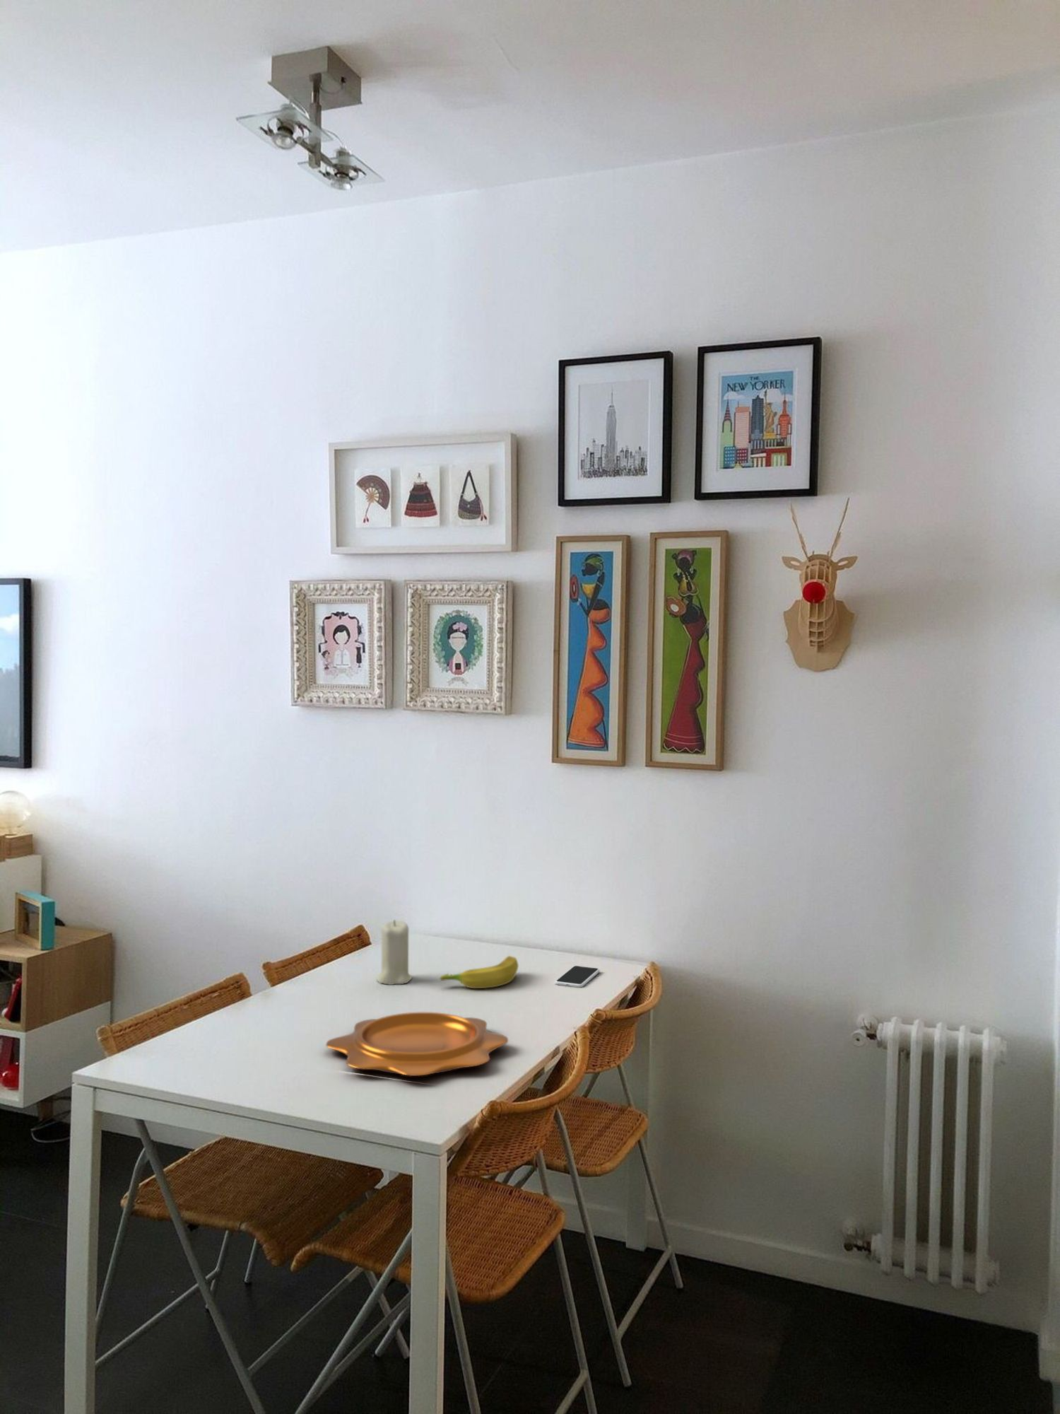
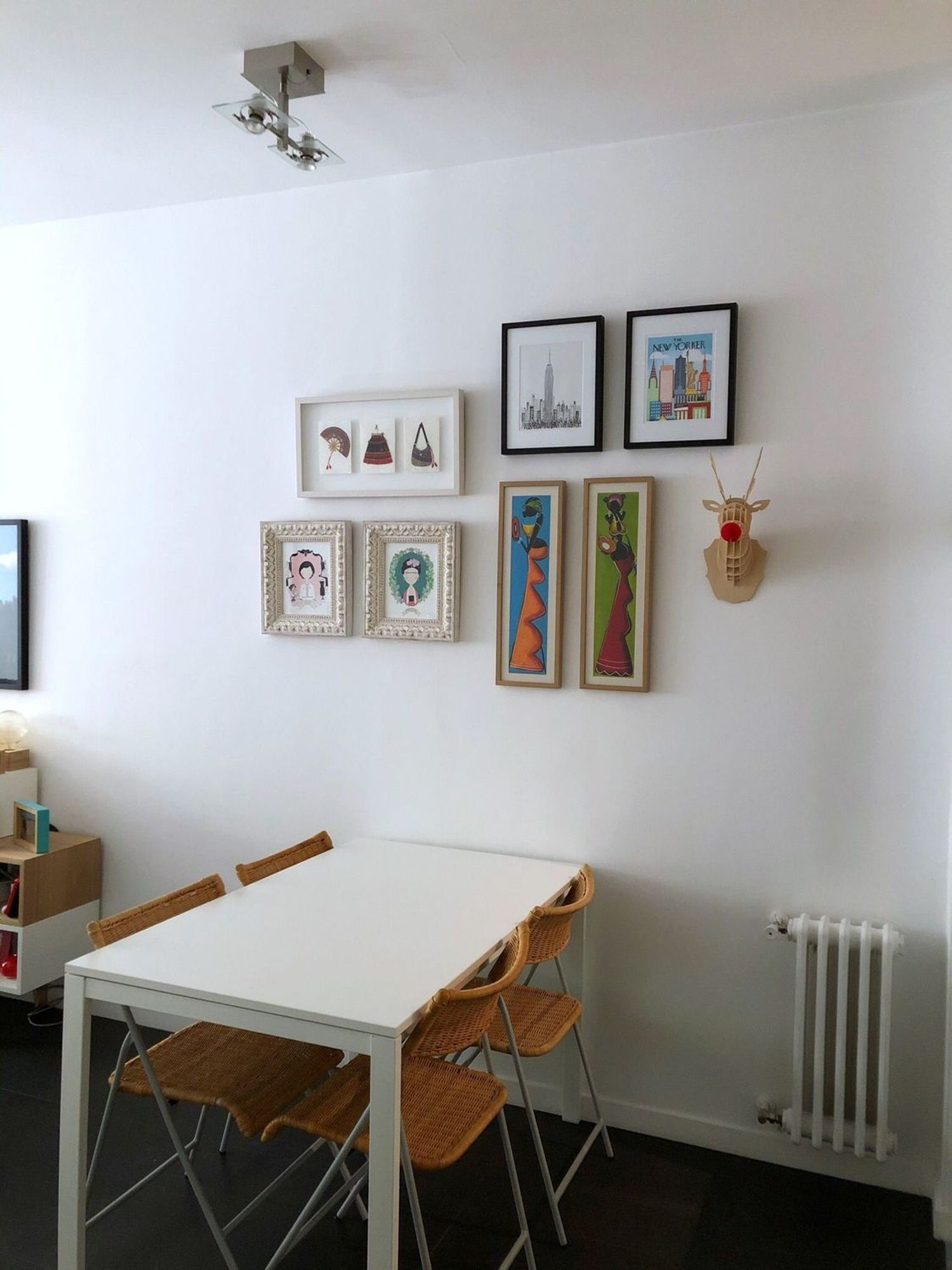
- banana (482, 971)
- decorative bowl (418, 1041)
- smartphone (578, 976)
- candle (394, 950)
